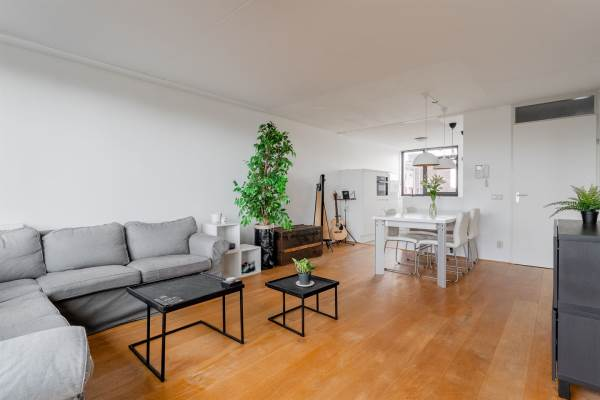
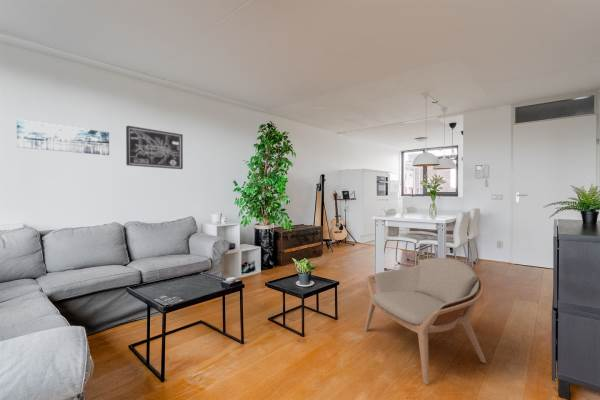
+ wall art (156, 148)
+ wall art (66, 139)
+ armchair (425, 304)
